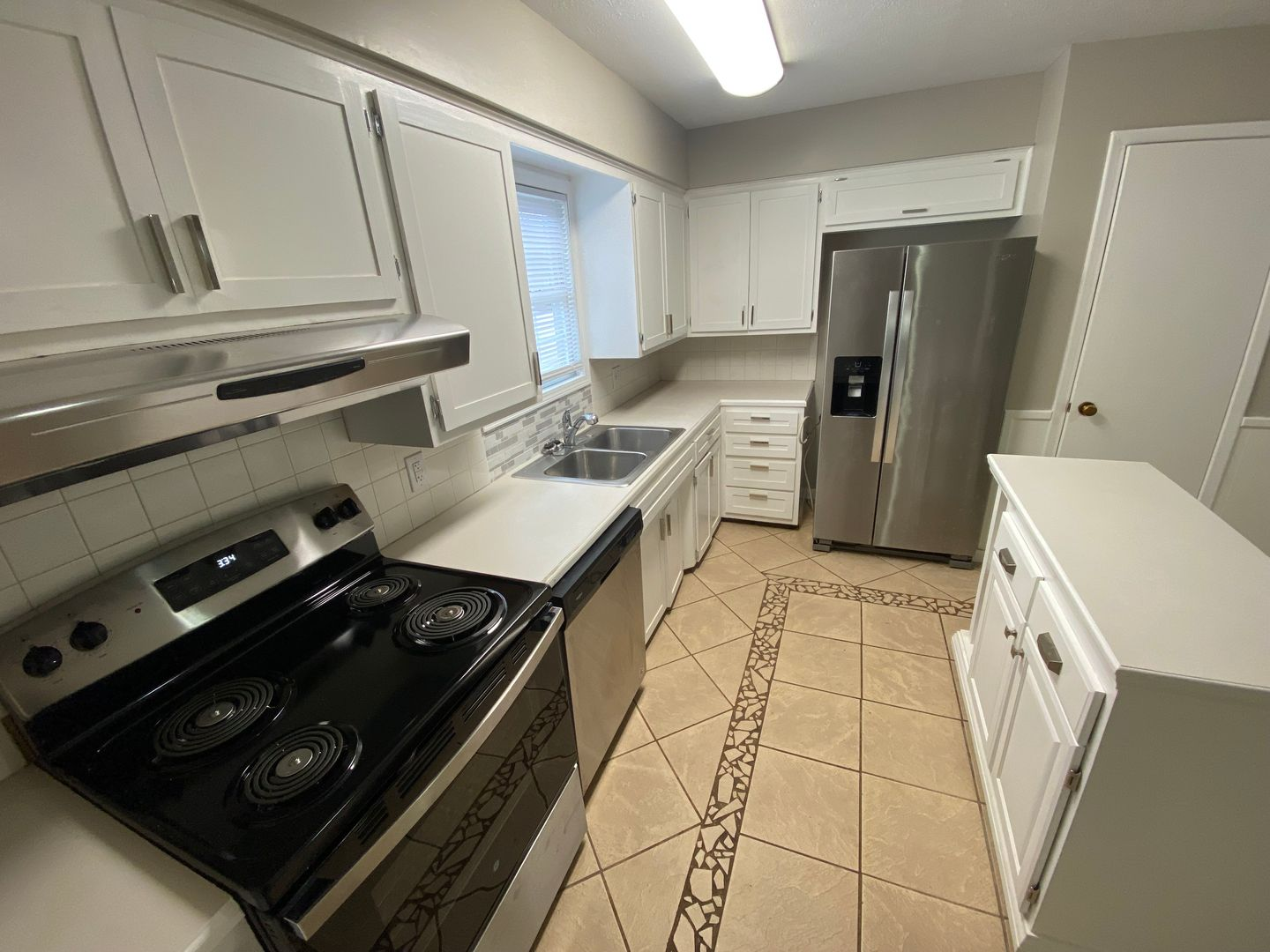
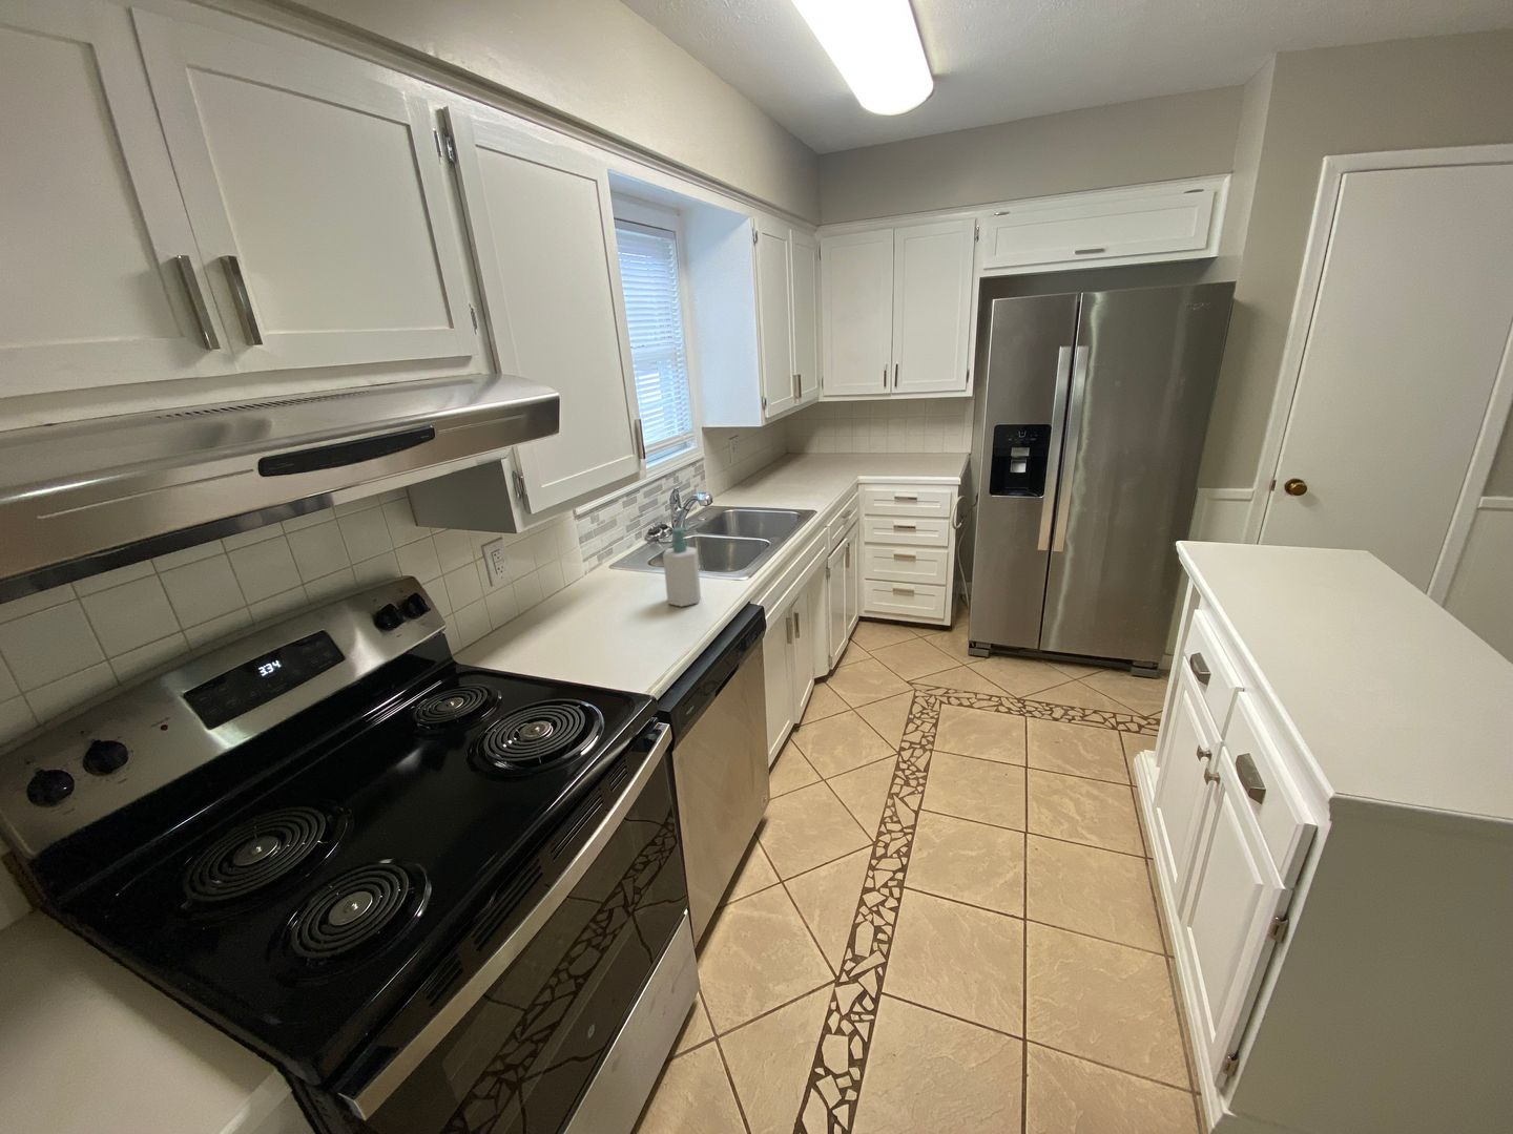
+ soap bottle (681, 565)
